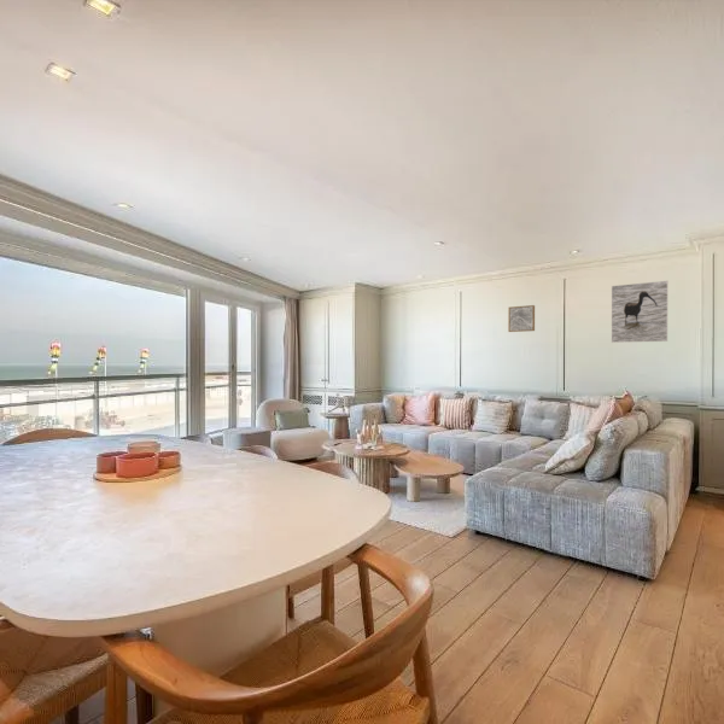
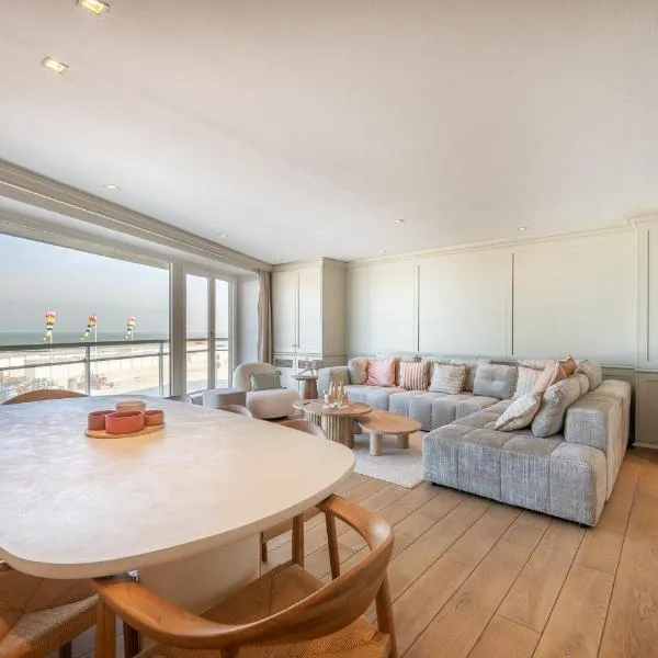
- wall art (521, 319)
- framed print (638, 313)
